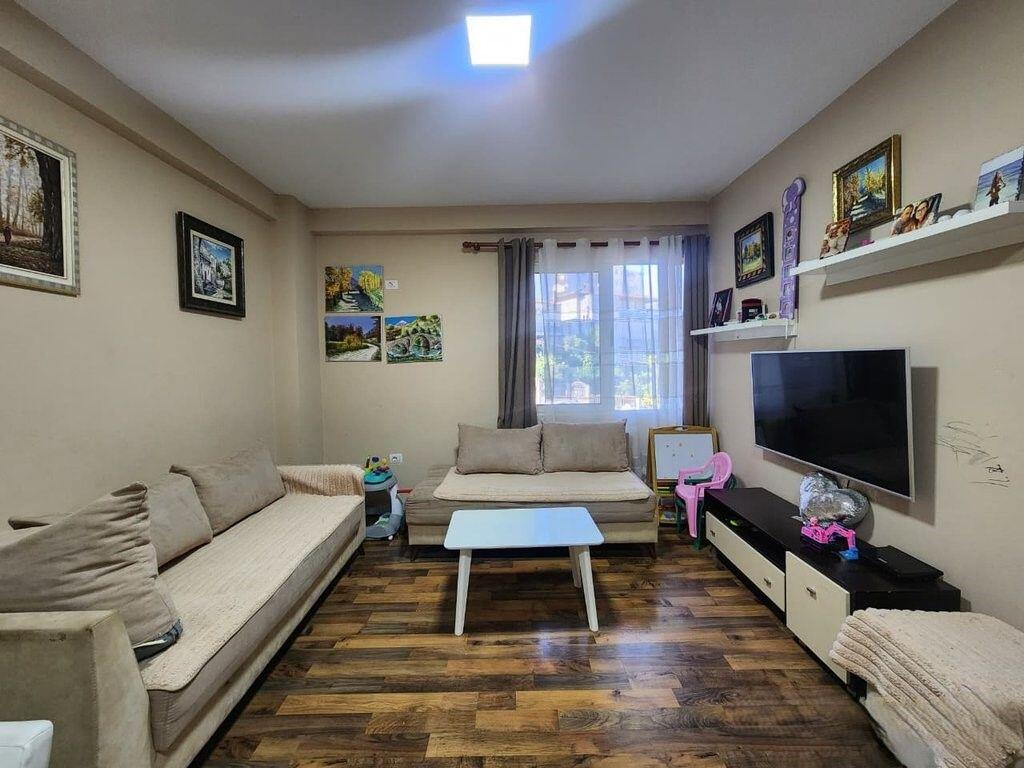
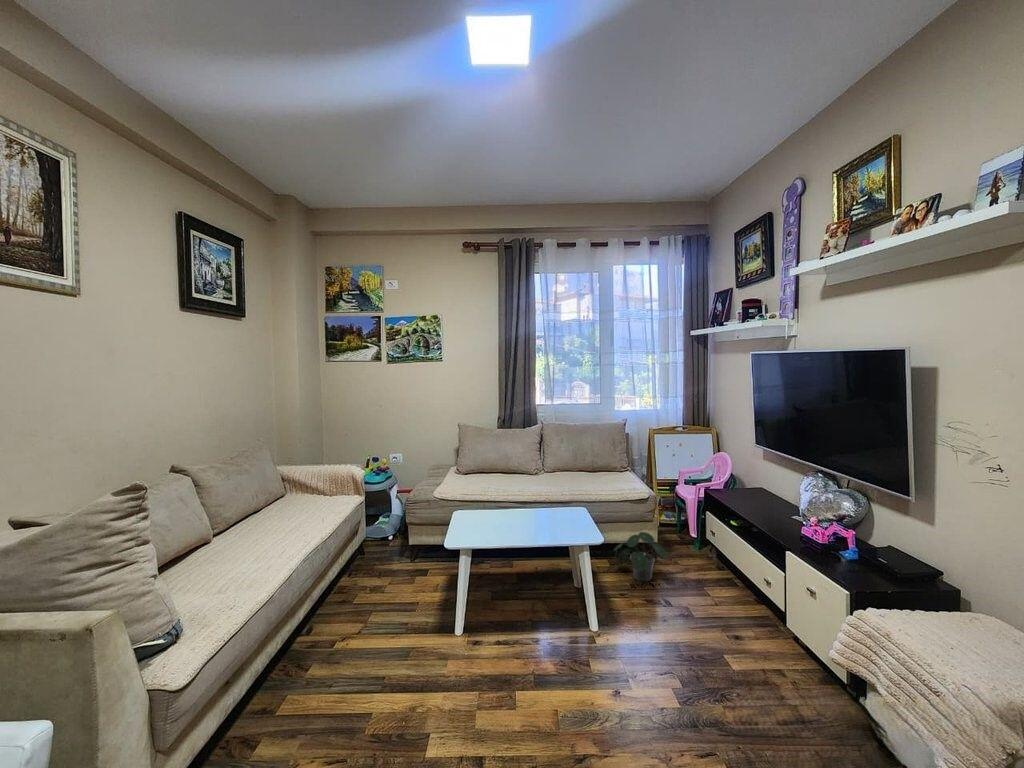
+ potted plant (641, 554)
